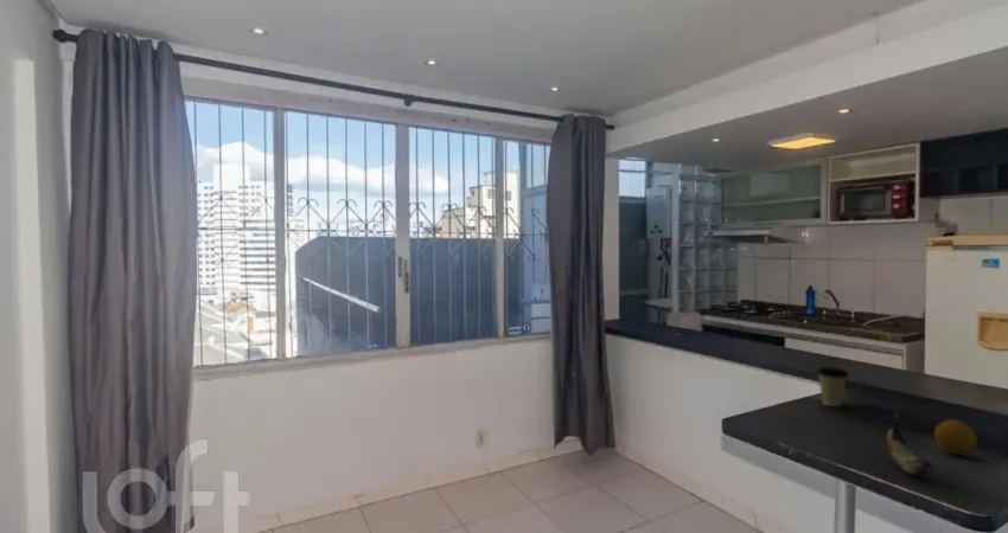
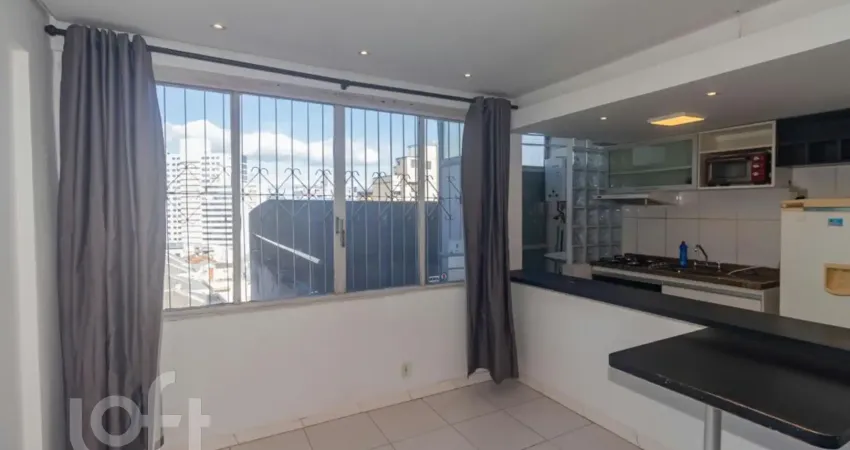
- coffee cup (831, 386)
- banana (907, 448)
- fruit (955, 437)
